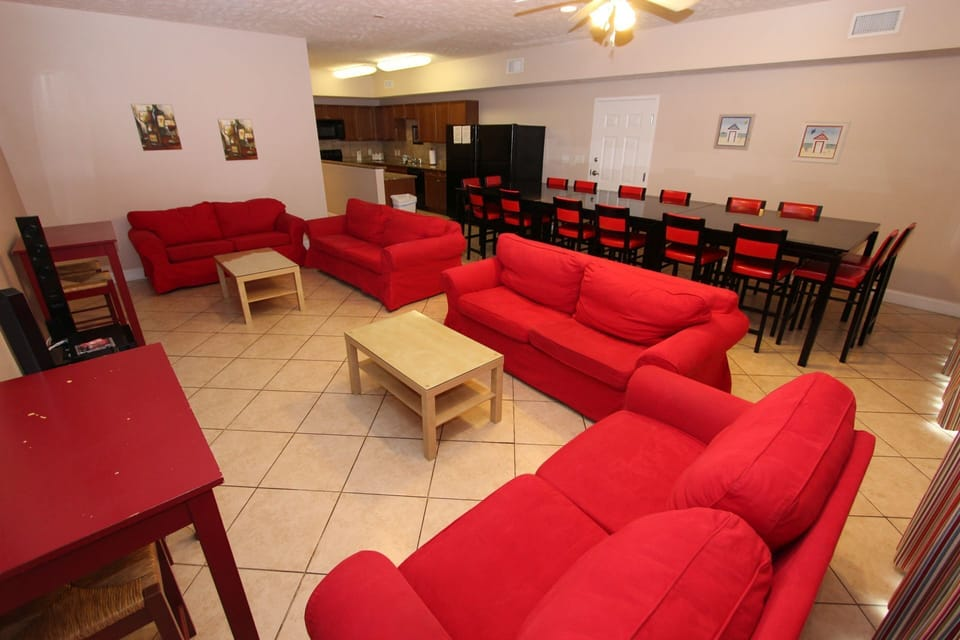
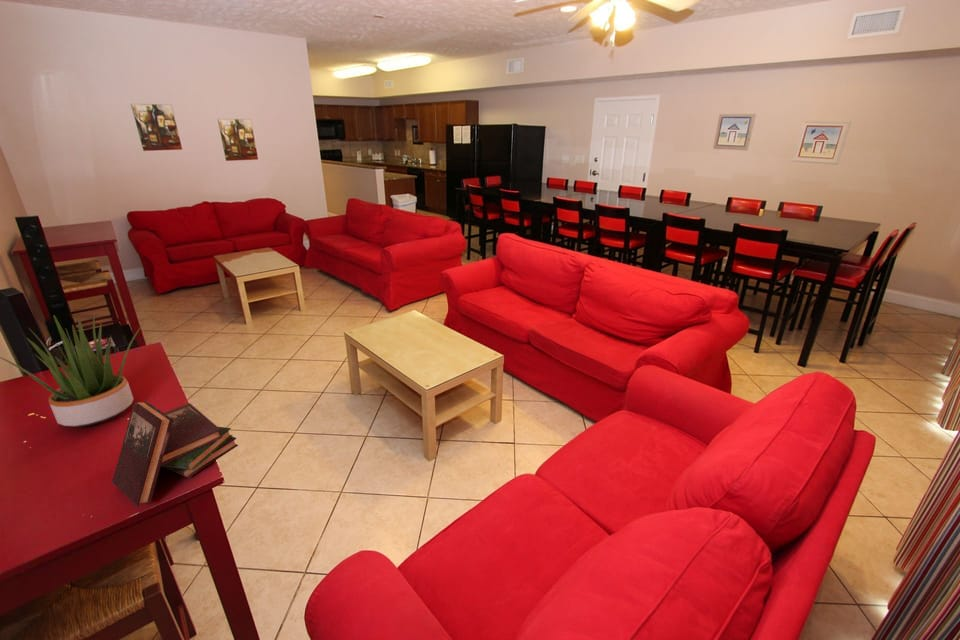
+ potted plant (81, 369)
+ book (161, 433)
